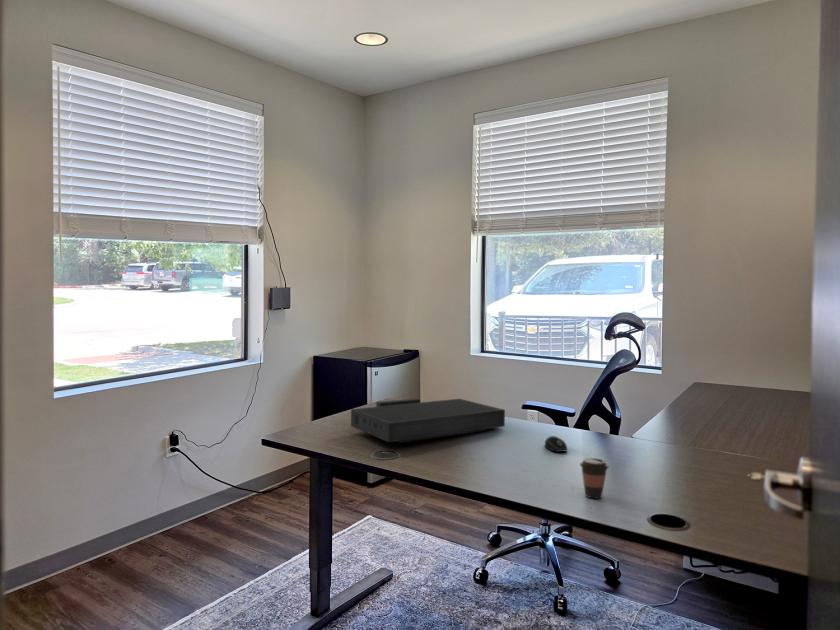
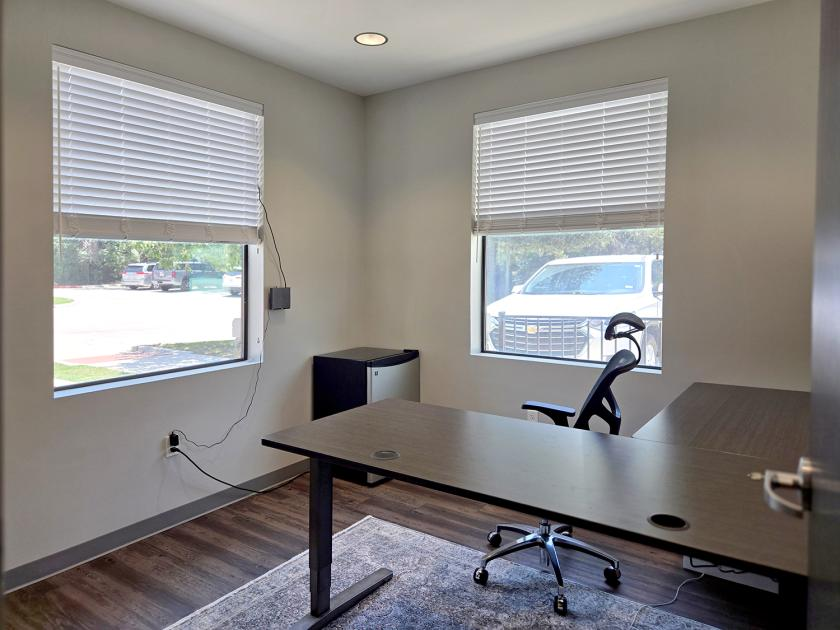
- monitor (421, 417)
- coffee cup (593, 478)
- computer mouse (555, 442)
